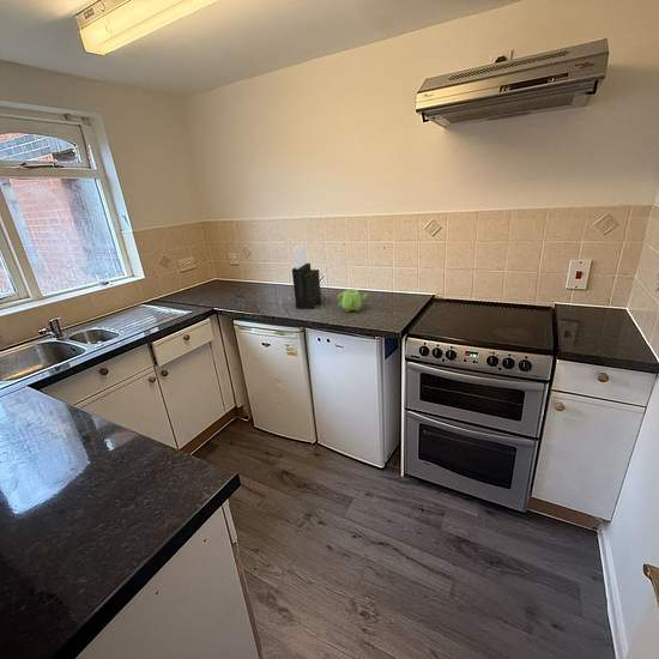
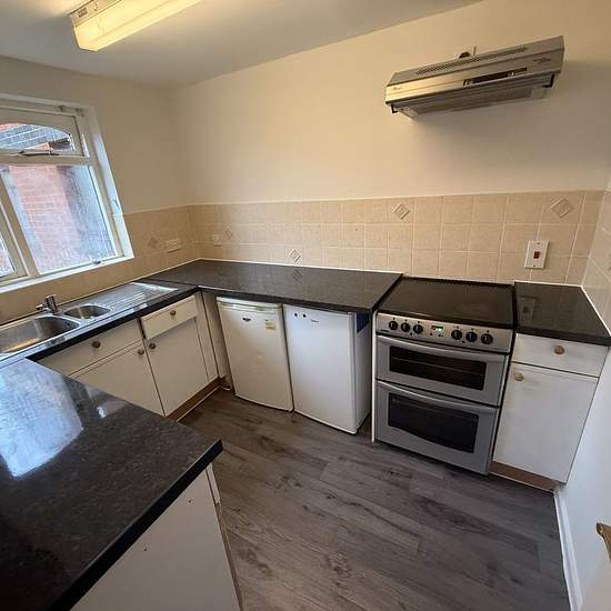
- knife block (308, 276)
- teapot (353, 300)
